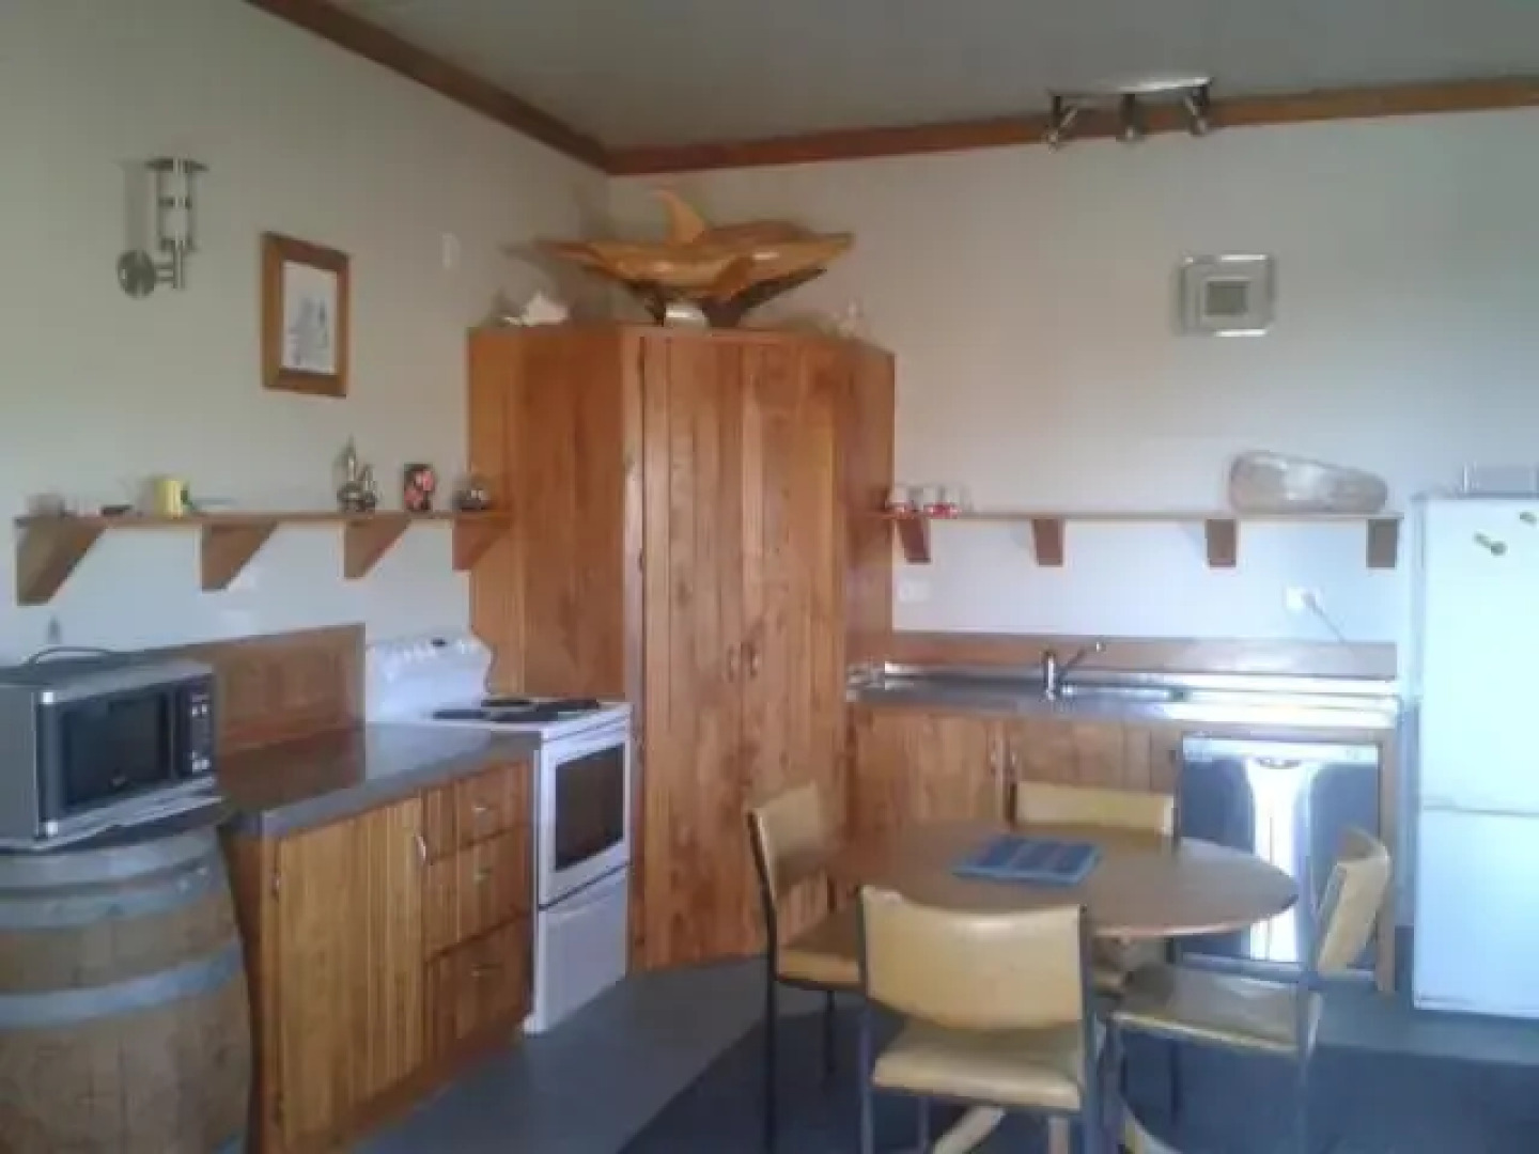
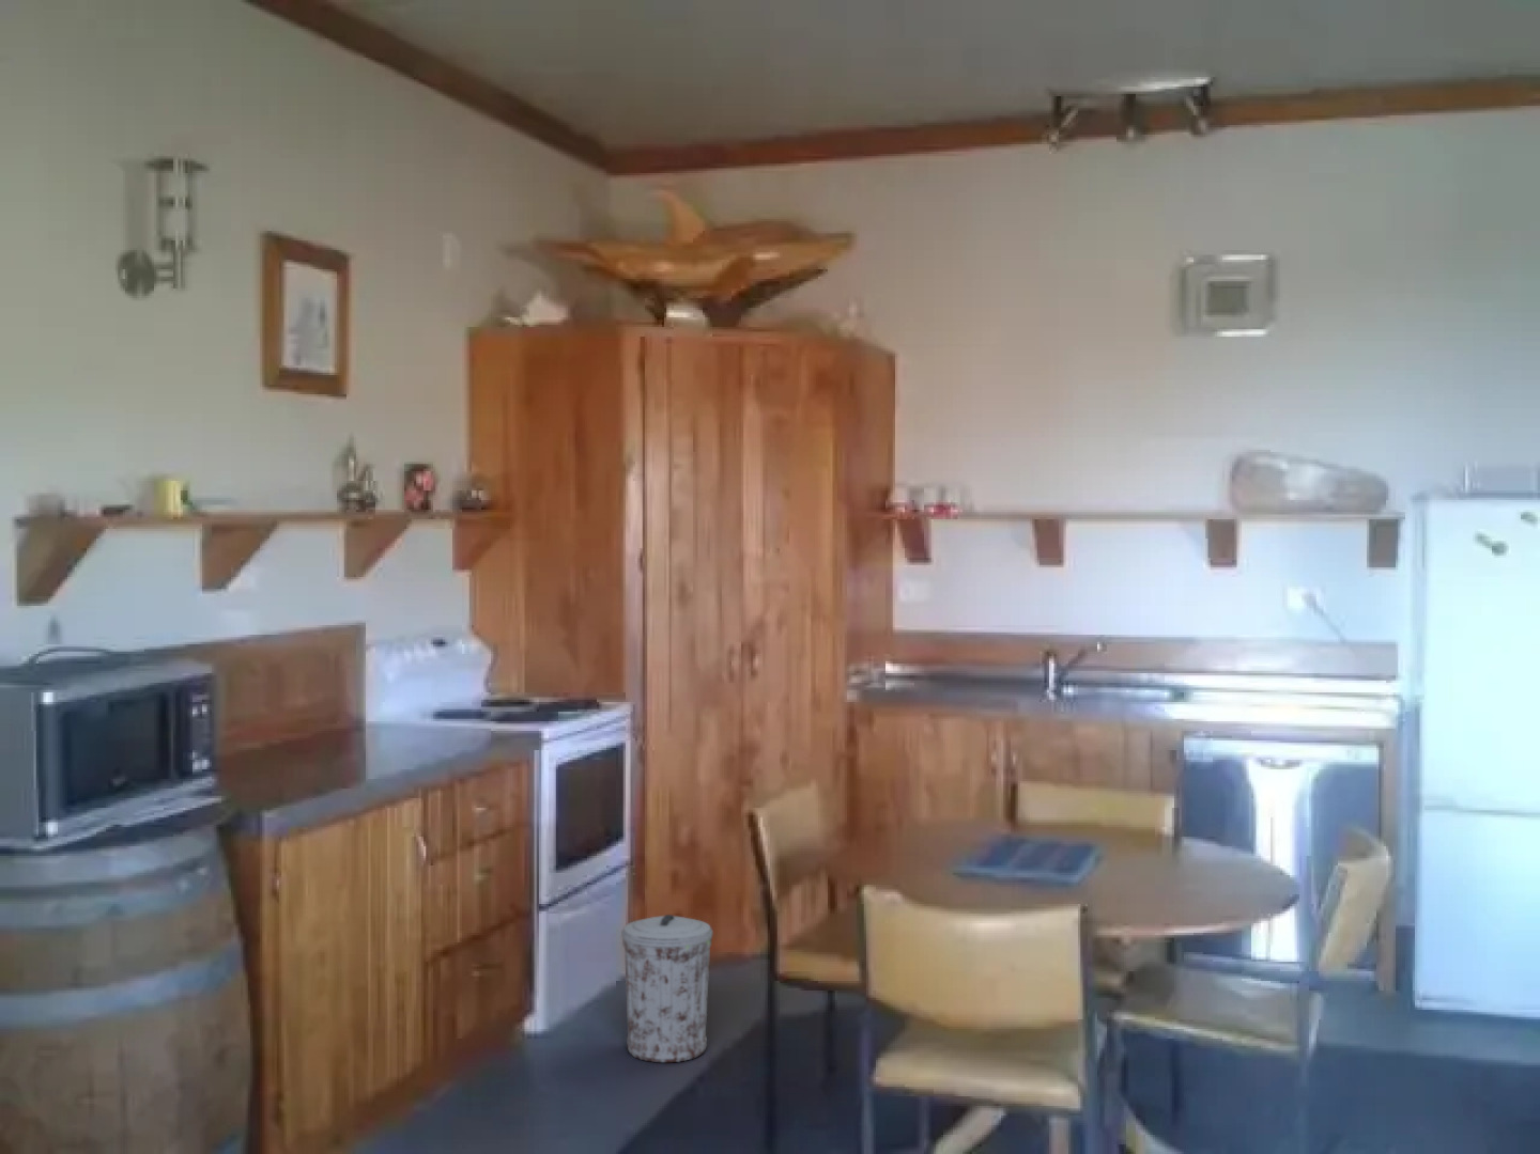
+ trash can (666, 983)
